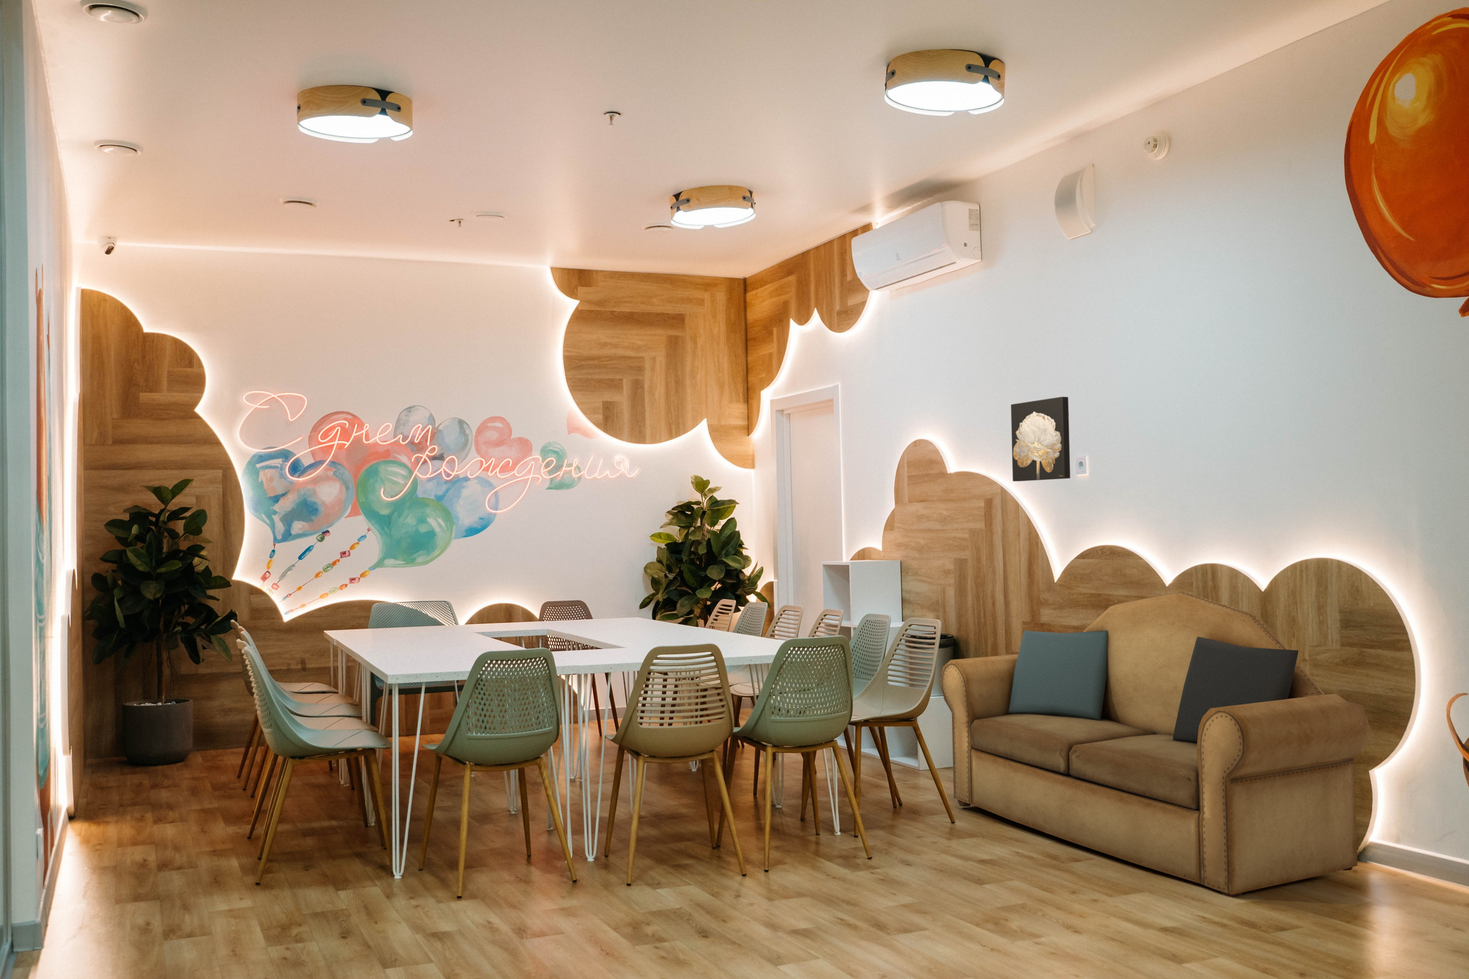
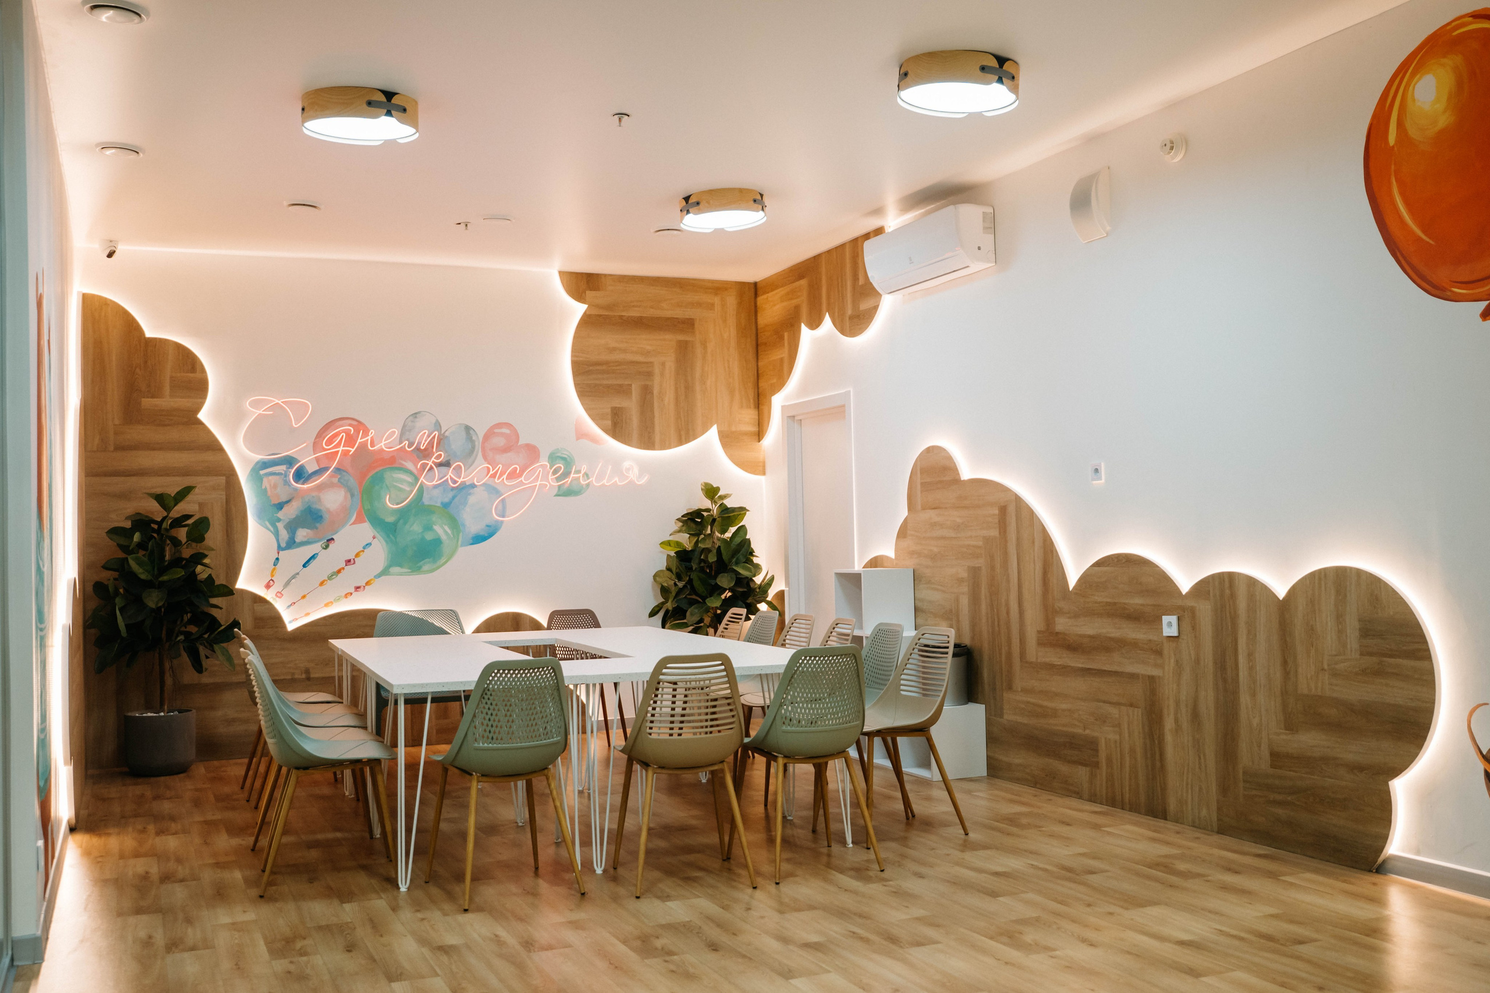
- sofa (1135, 713)
- wall art (1039, 440)
